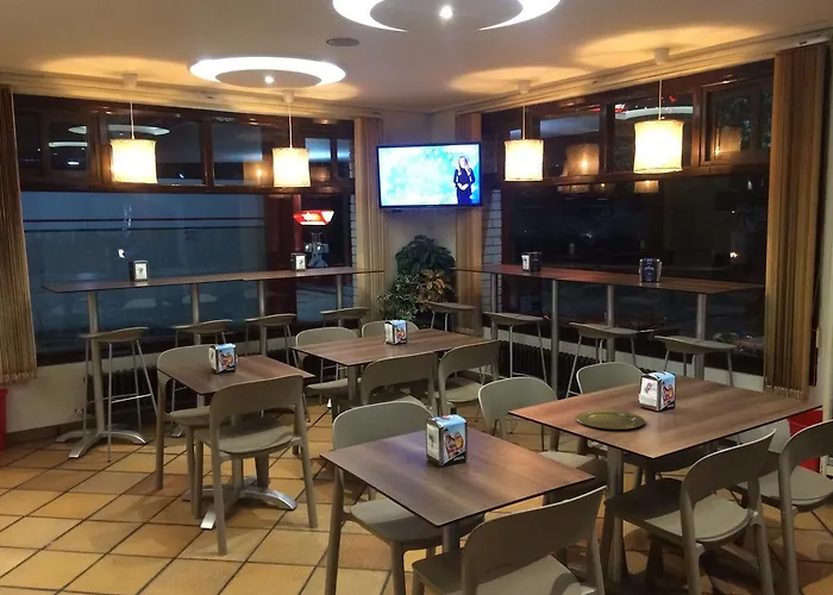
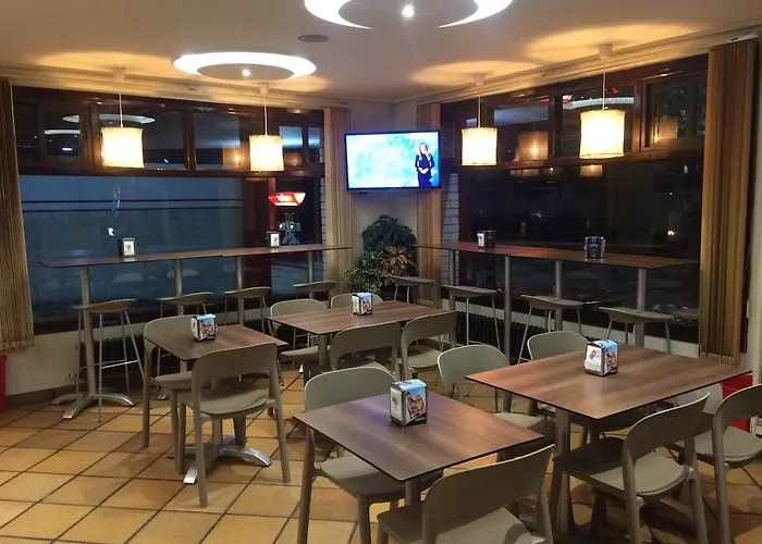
- plate (609, 419)
